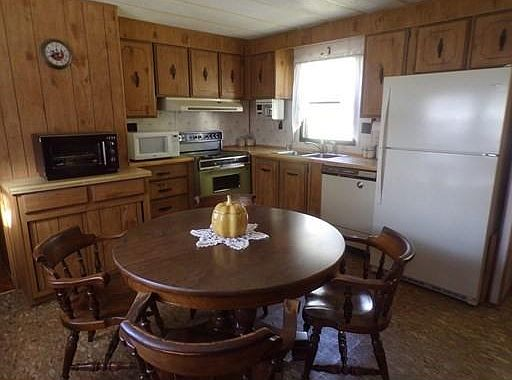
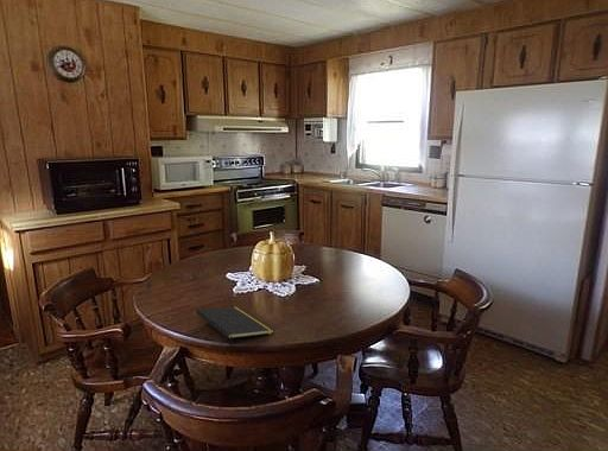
+ notepad (234, 320)
